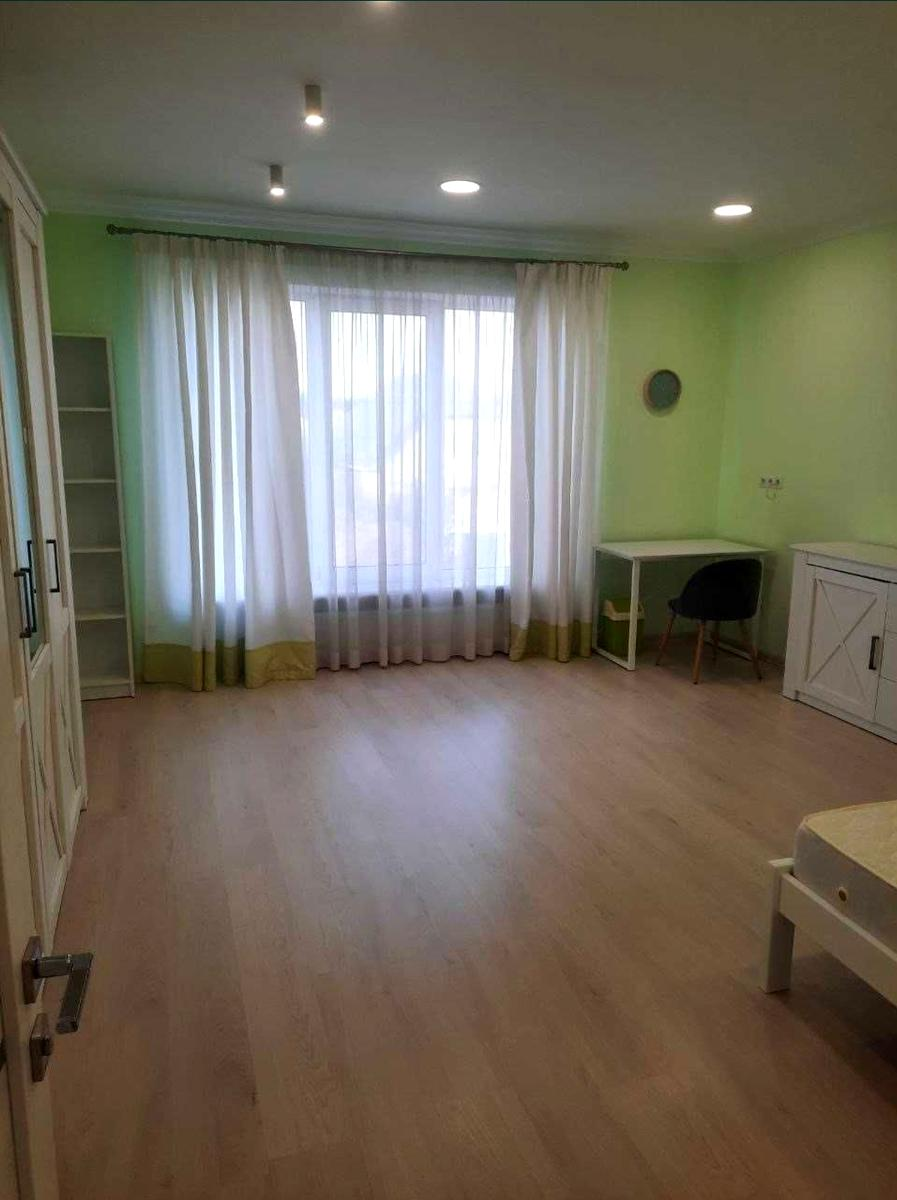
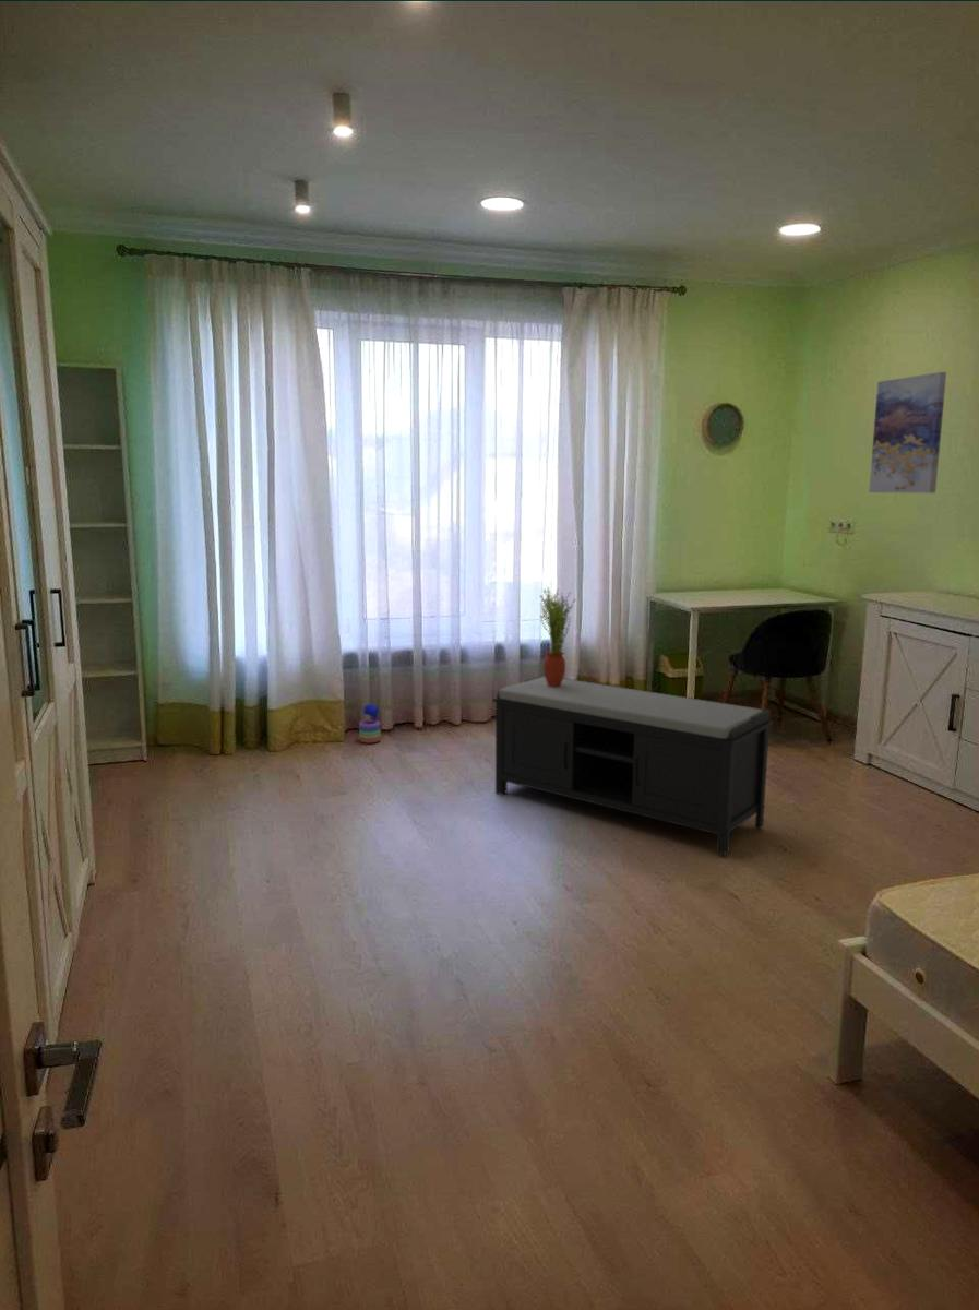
+ stacking toy (369, 722)
+ potted plant (556, 638)
+ bench (624, 754)
+ wall art (905, 436)
